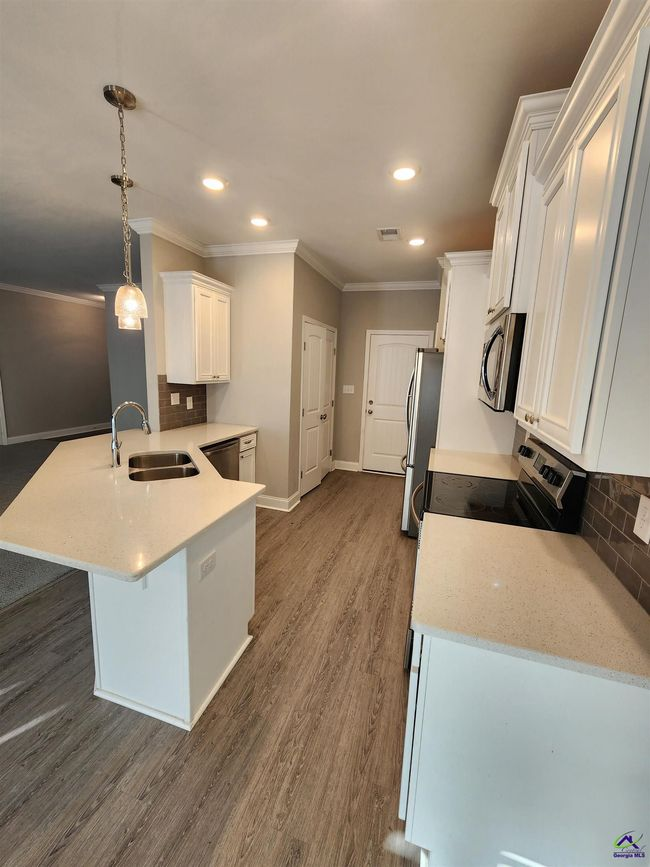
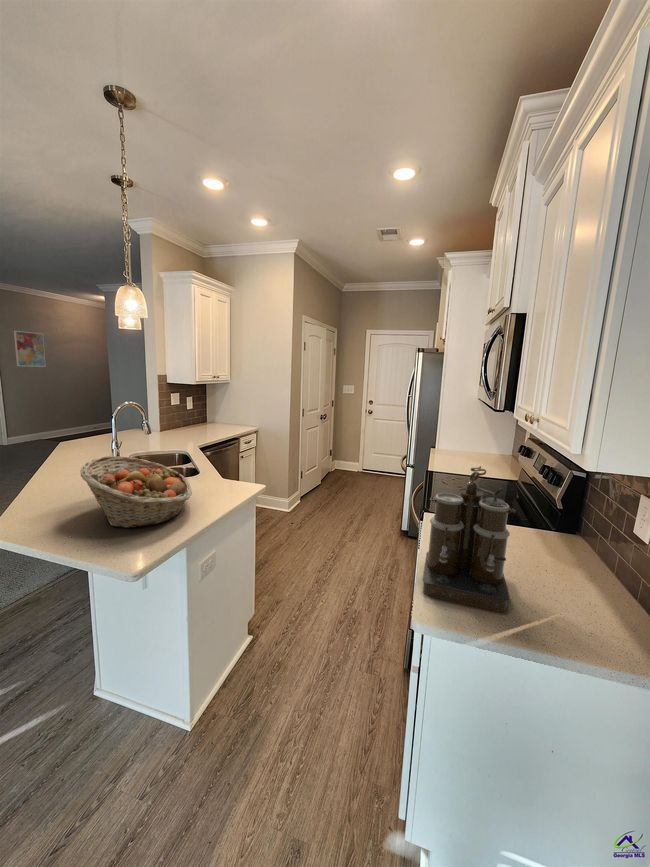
+ wall art (30, 349)
+ coffee maker (468, 529)
+ fruit basket (140, 486)
